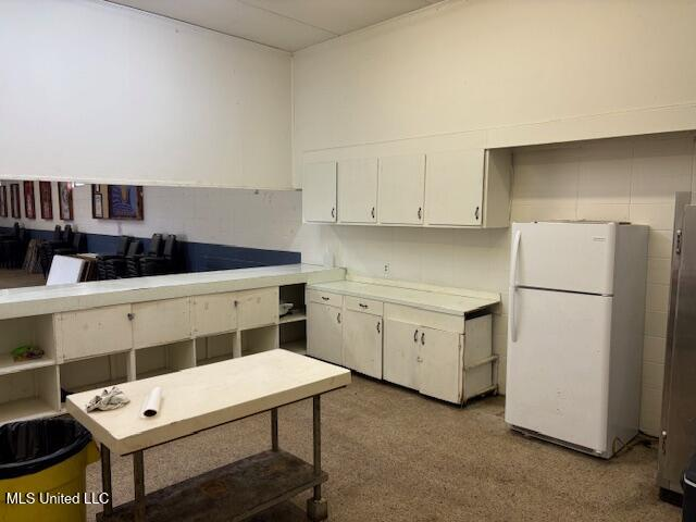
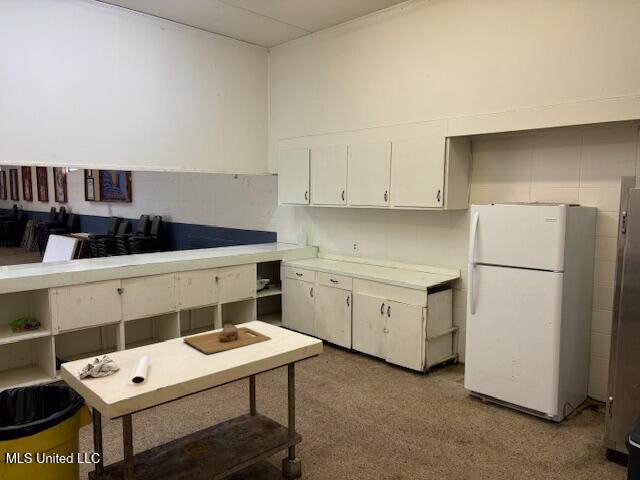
+ cutting board (227, 333)
